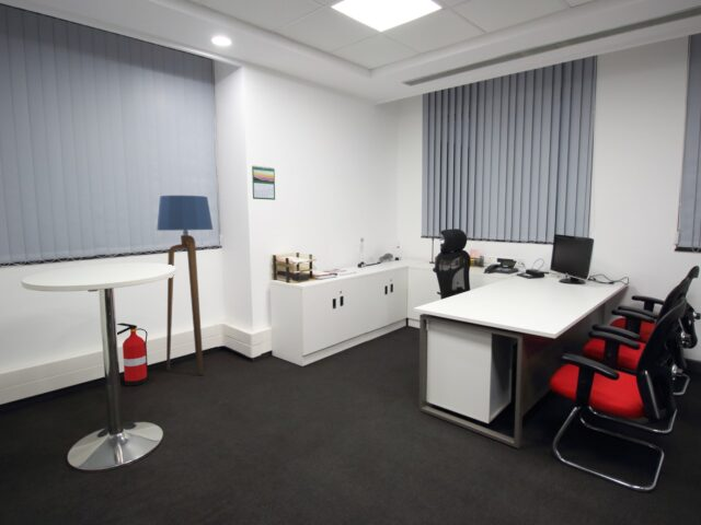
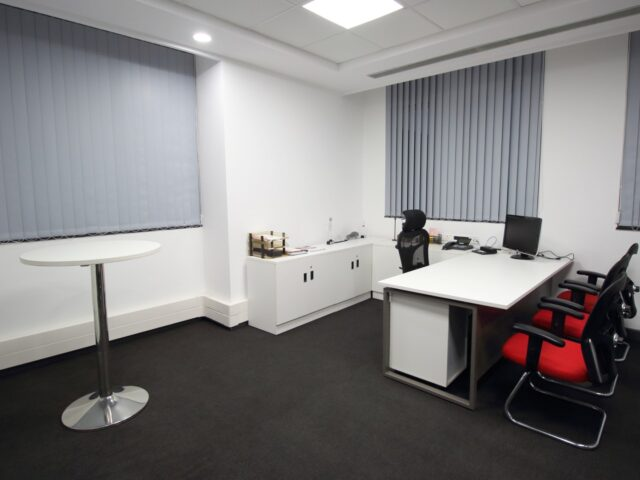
- fire extinguisher (133, 352)
- floor lamp (189, 283)
- calendar (263, 183)
